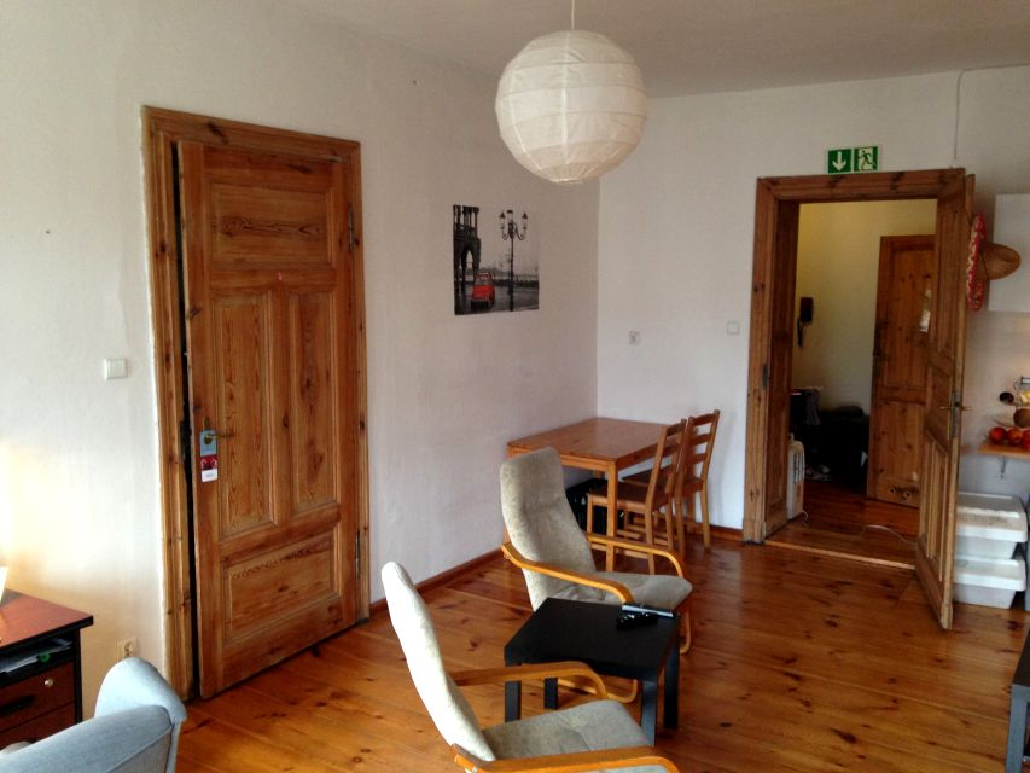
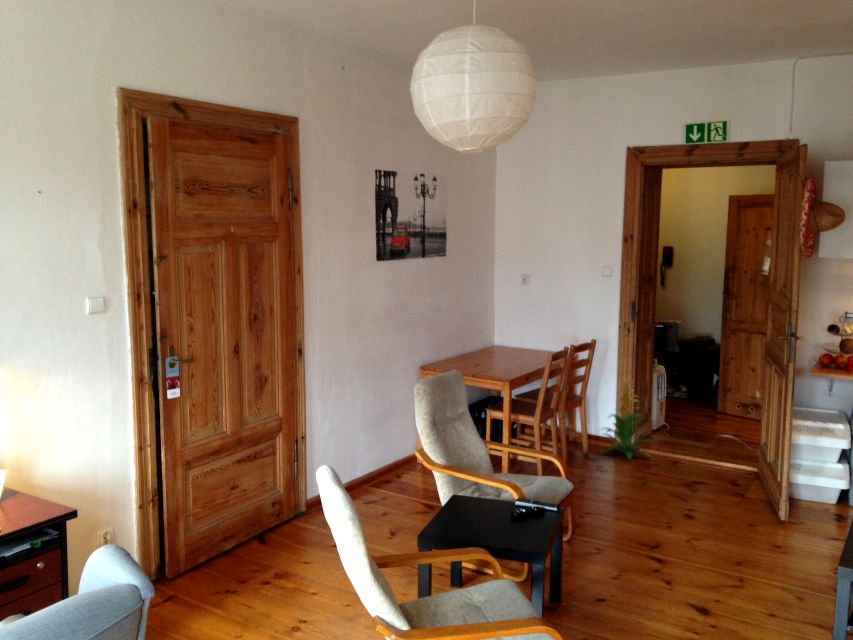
+ indoor plant (626, 414)
